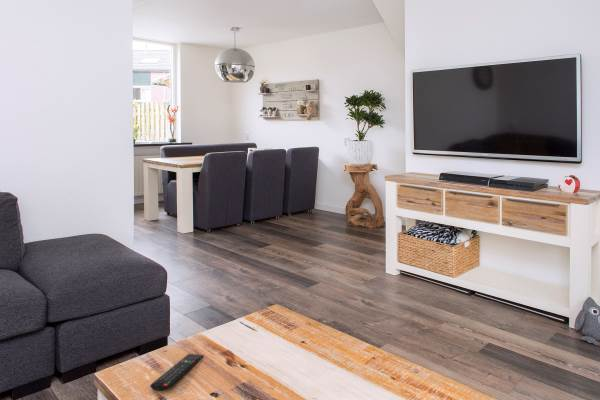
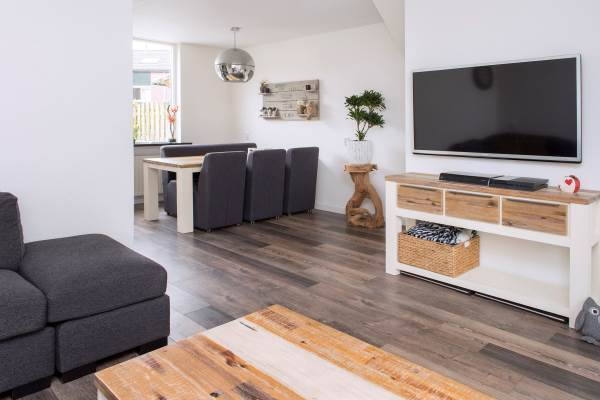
- remote control (178, 371)
